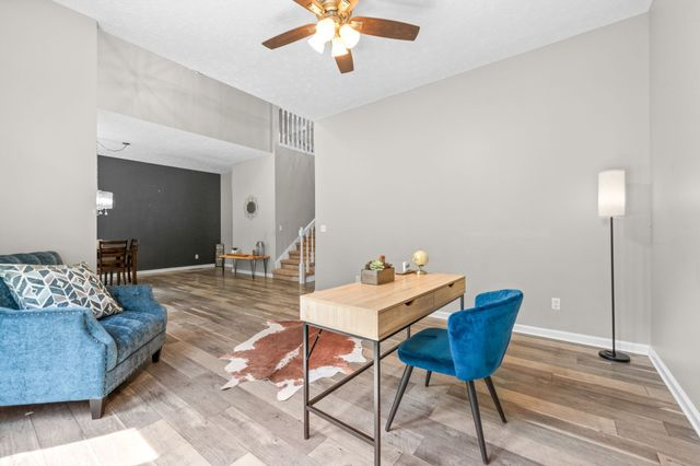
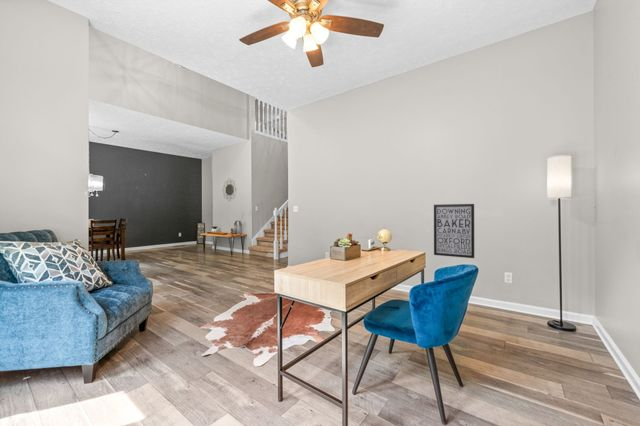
+ wall art (453, 230)
